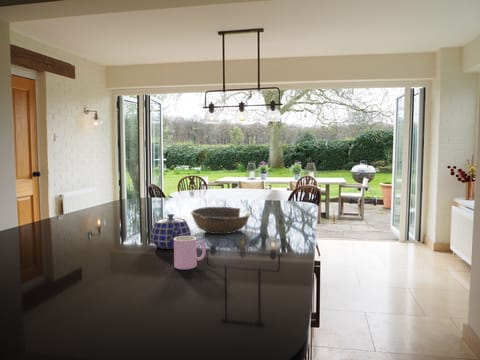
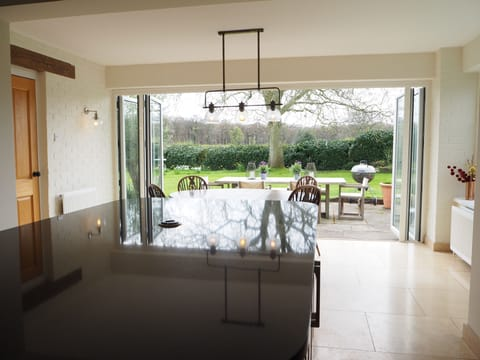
- teapot (171, 230)
- bowl (220, 220)
- cup (190, 251)
